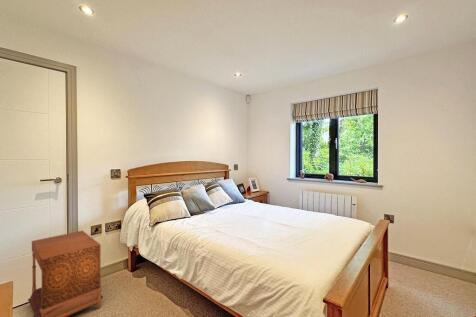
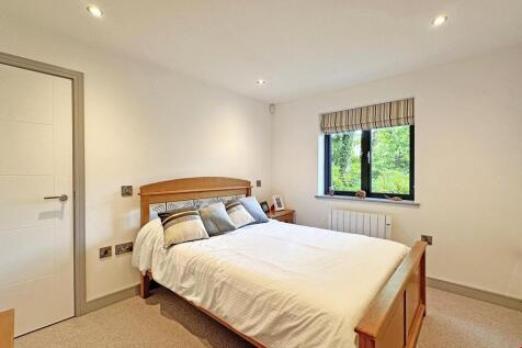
- canopy bed (66, 273)
